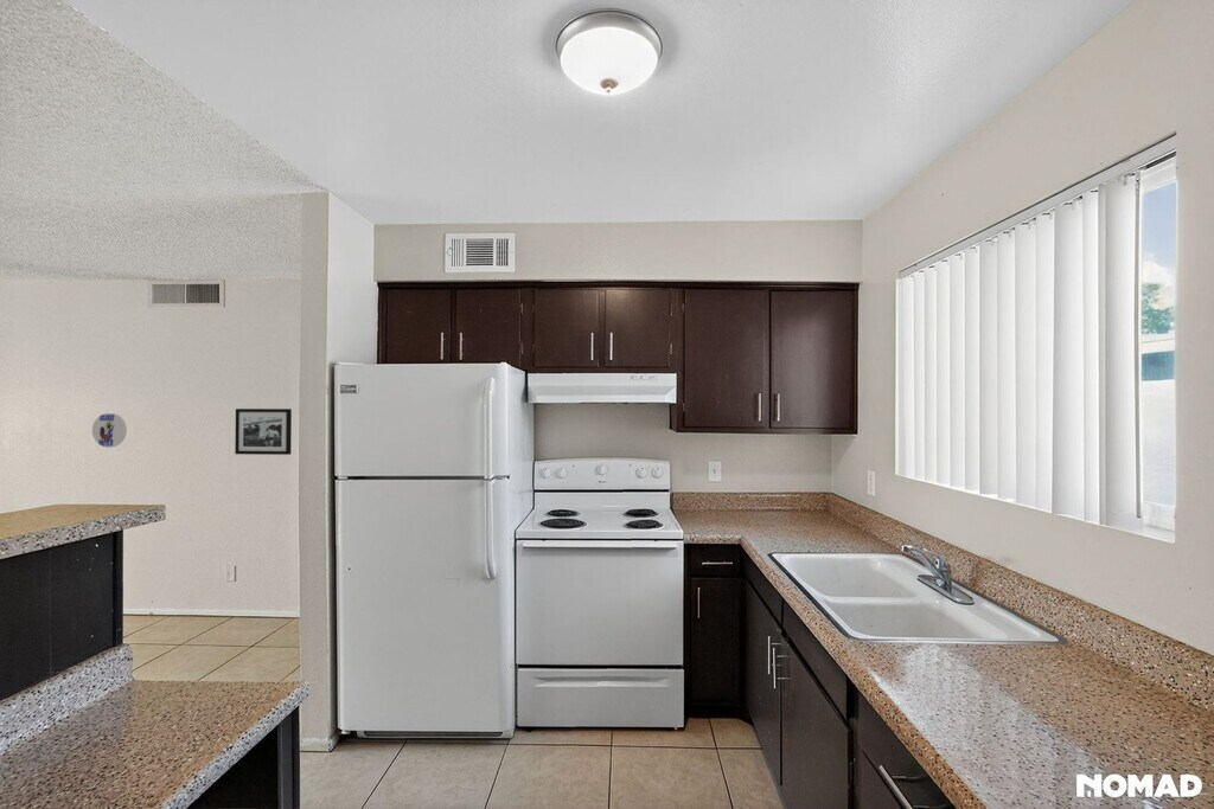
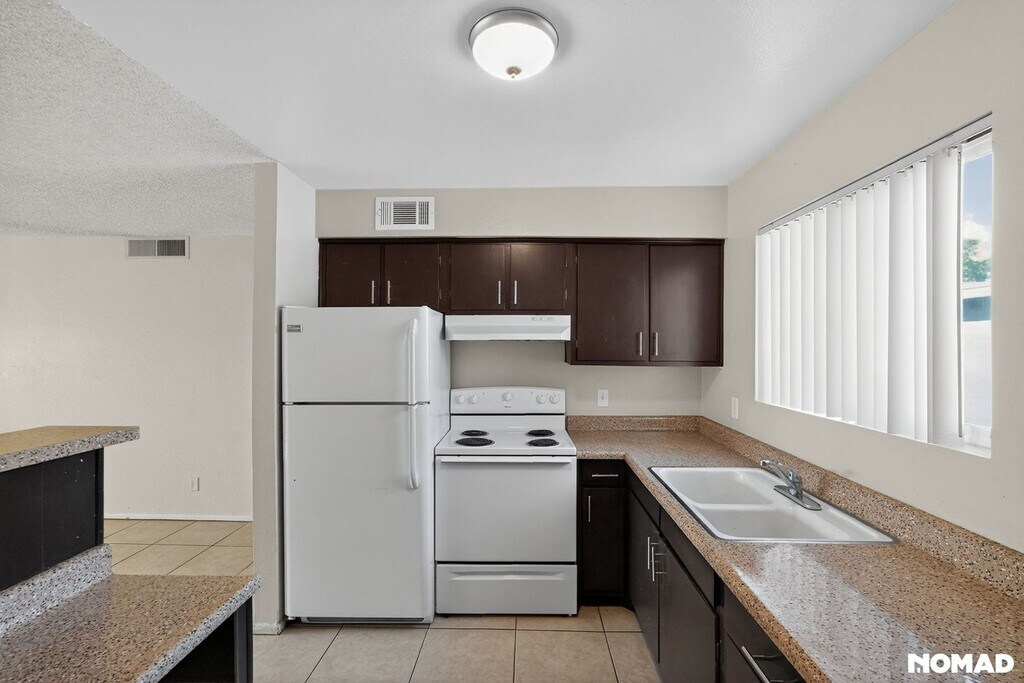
- picture frame (263, 431)
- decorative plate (109, 430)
